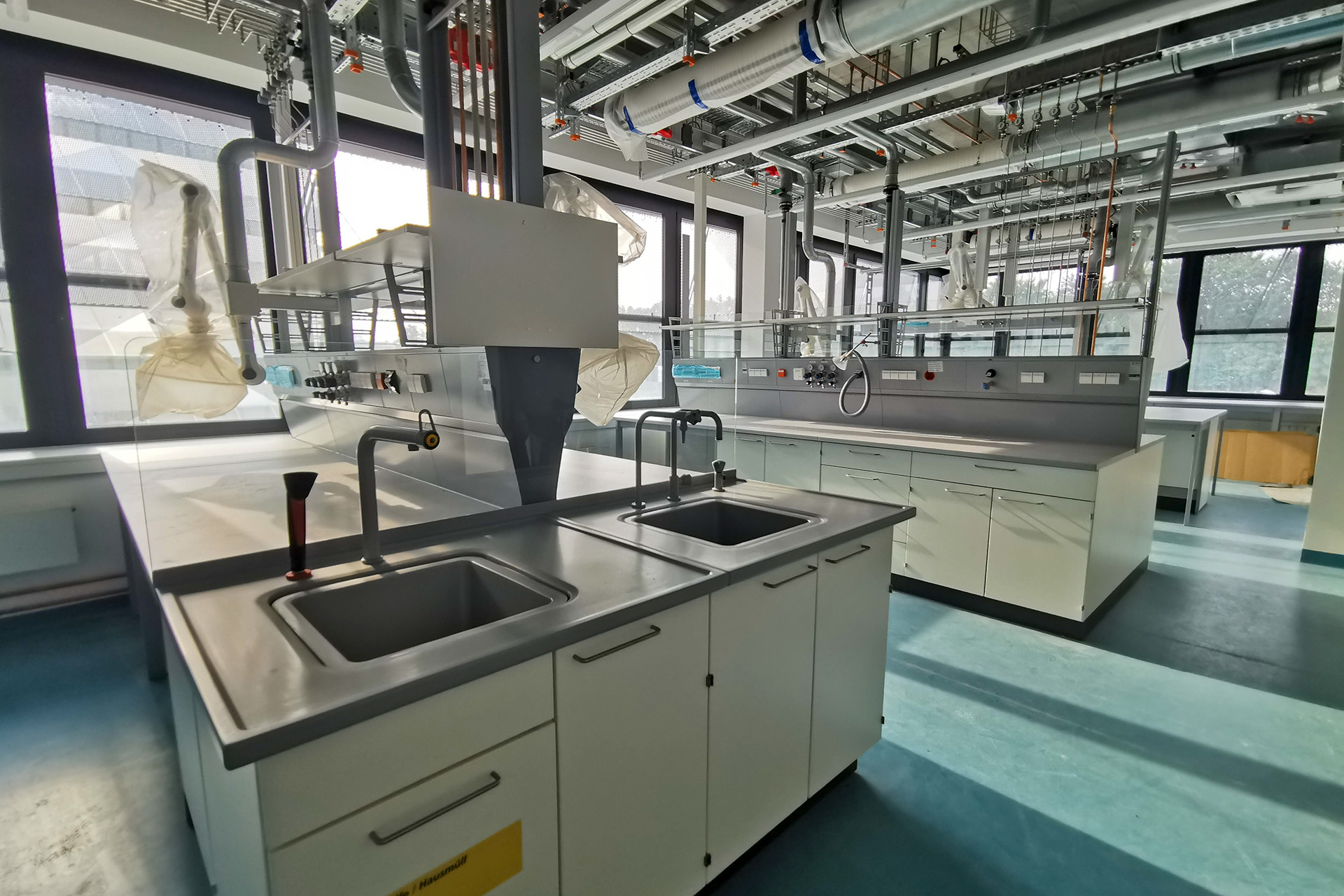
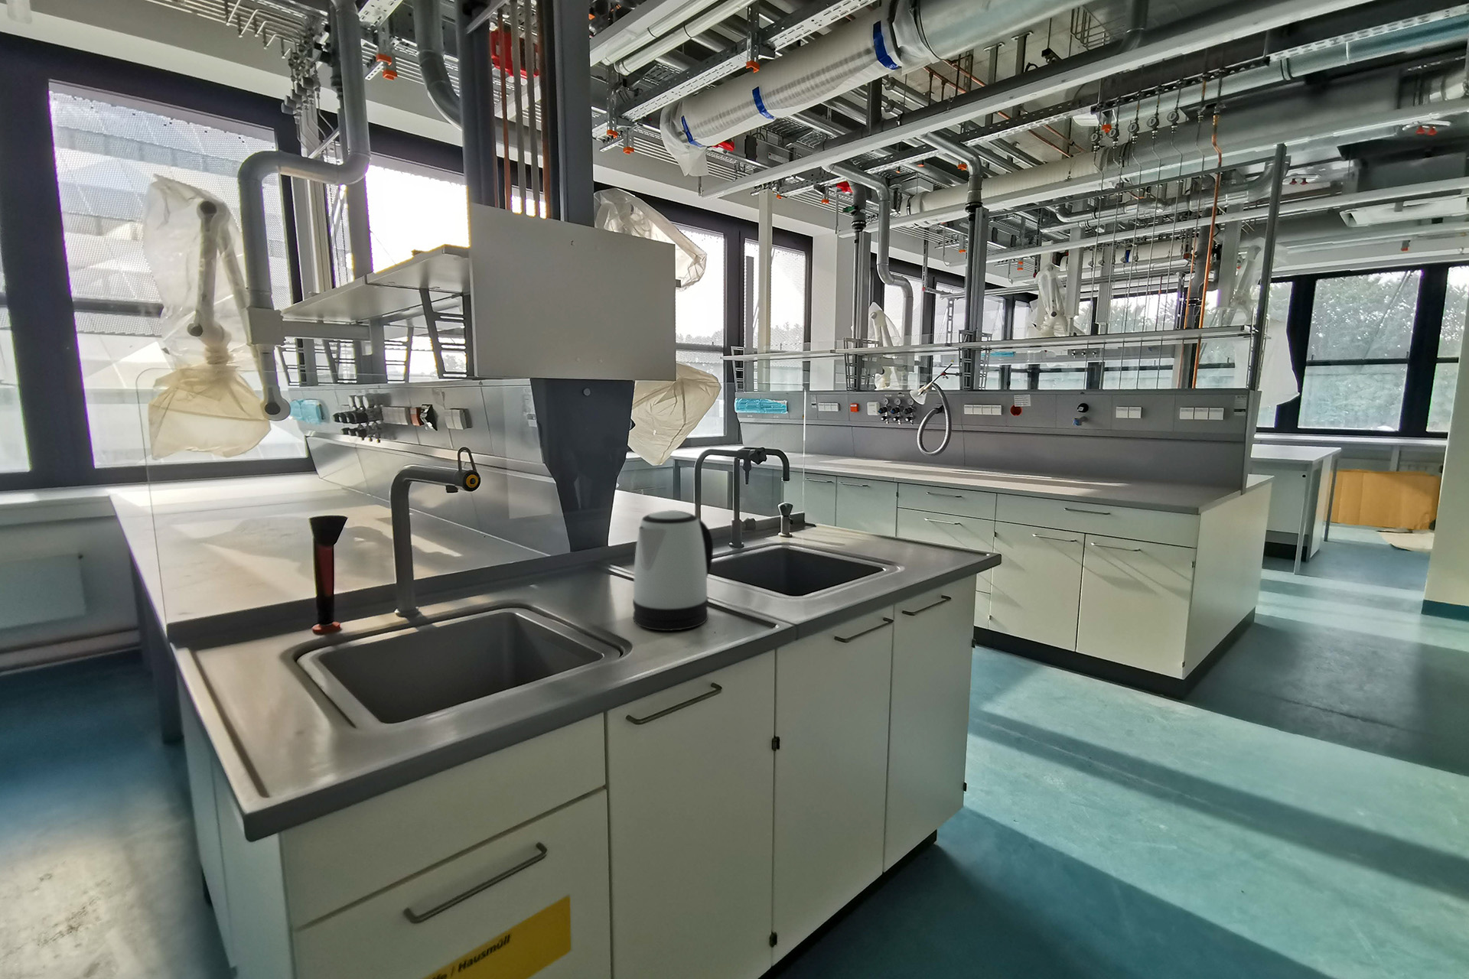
+ kettle (678, 564)
